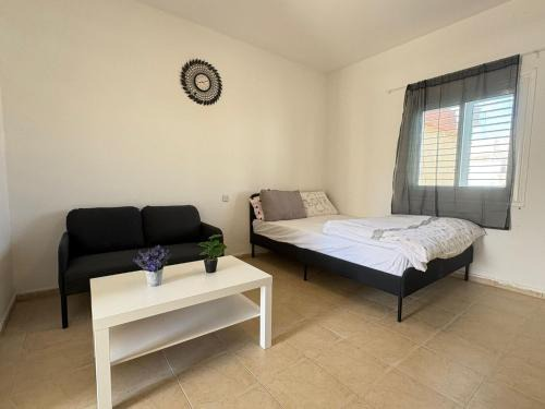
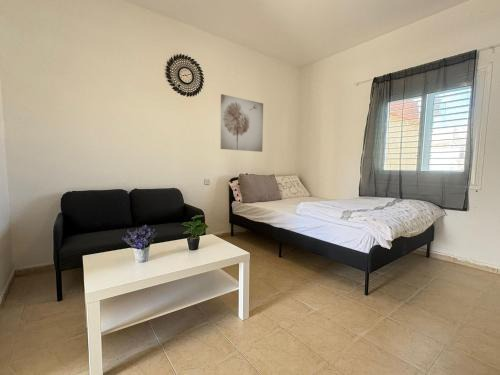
+ wall art (243, 125)
